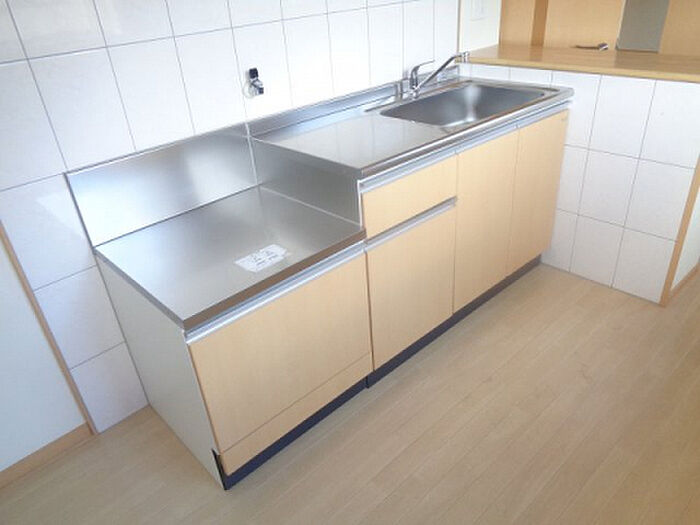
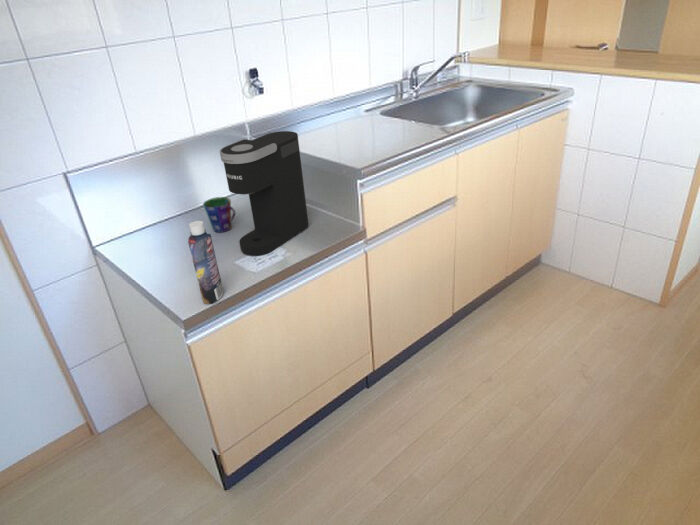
+ coffee maker (268, 191)
+ bottle (205, 261)
+ cup (222, 216)
